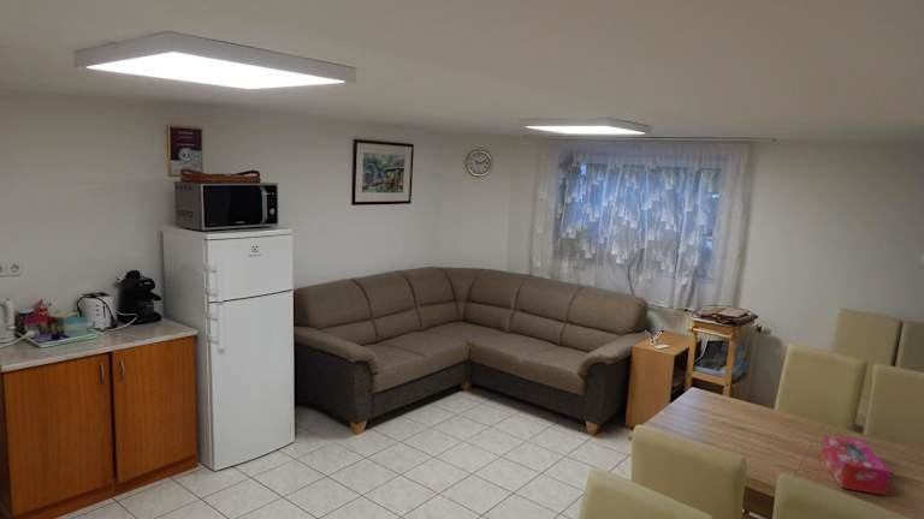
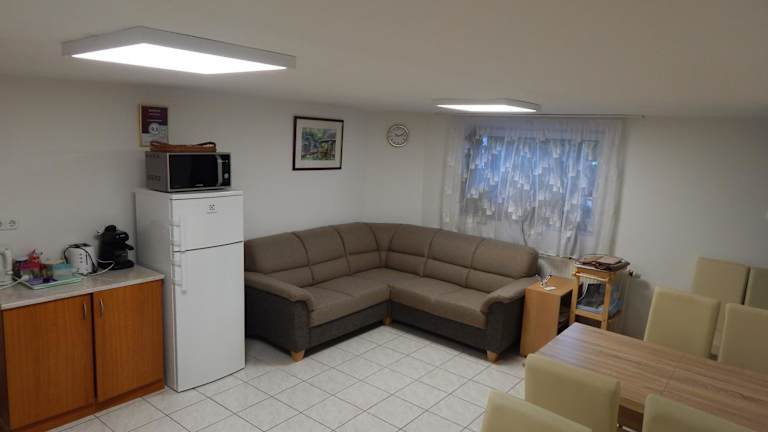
- tissue box (852, 463)
